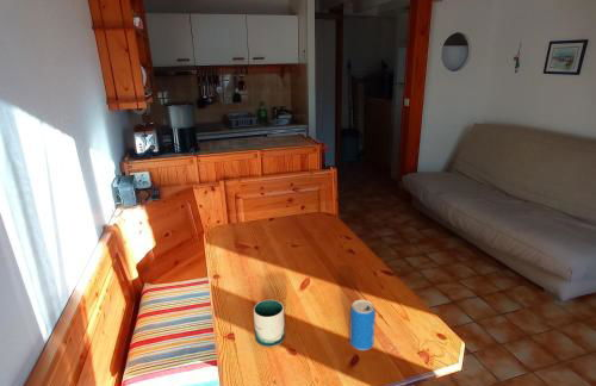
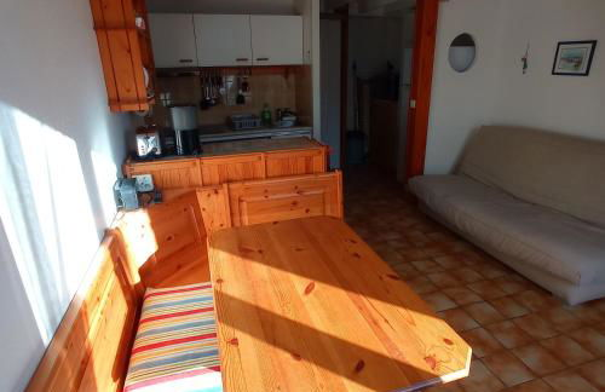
- beverage can (362, 325)
- mug (266, 318)
